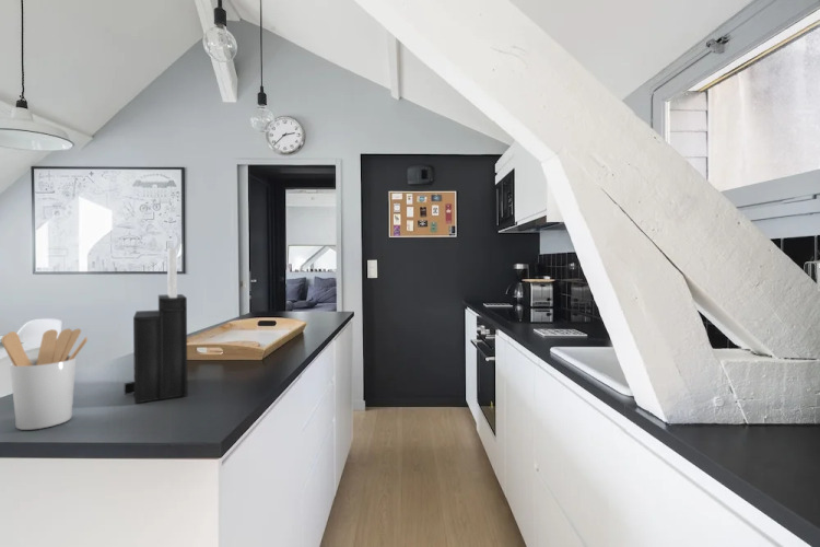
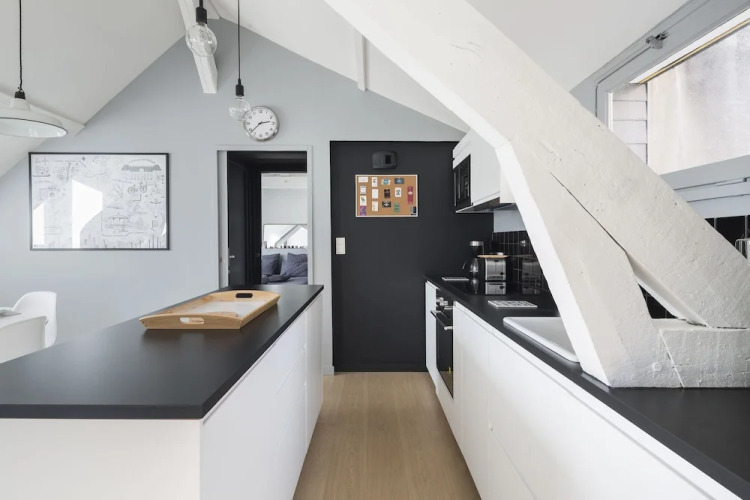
- utensil holder (49, 373)
- knife block (154, 319)
